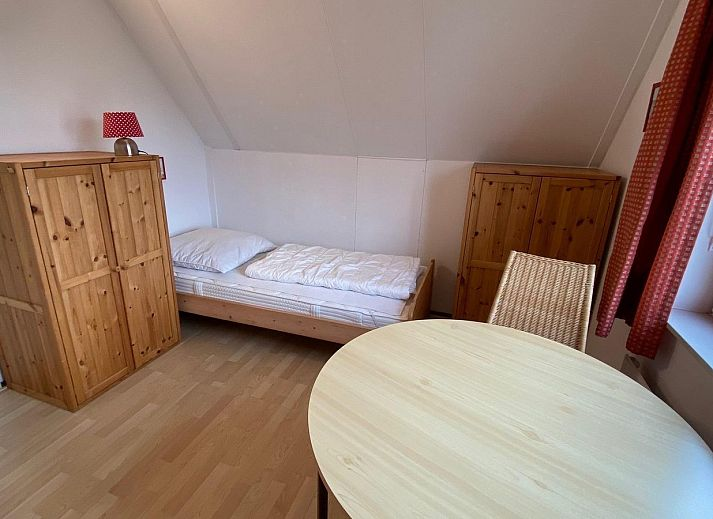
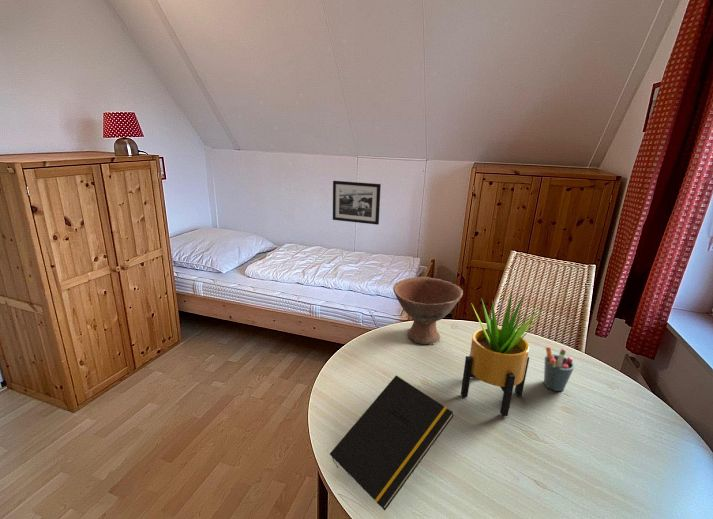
+ bowl (426, 311)
+ picture frame (355, 202)
+ potted plant (499, 348)
+ notepad (390, 440)
+ pen holder (557, 367)
